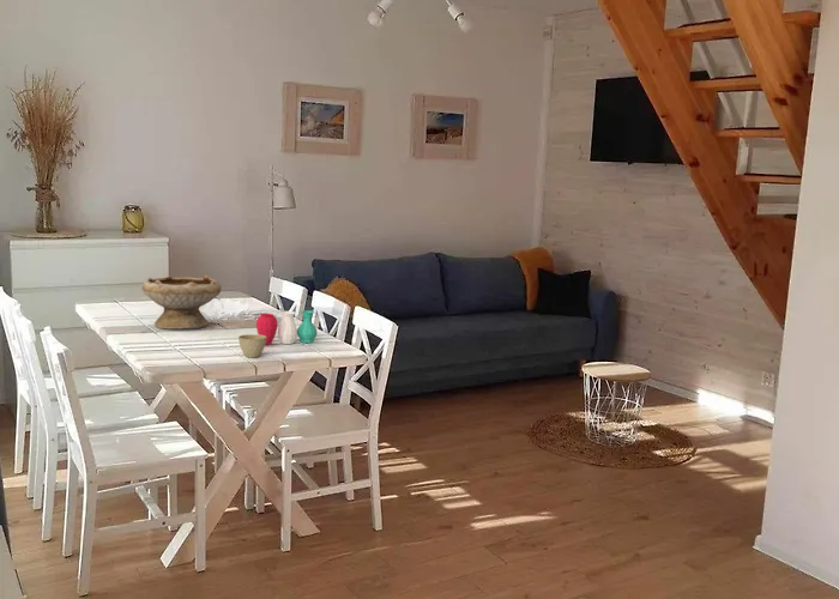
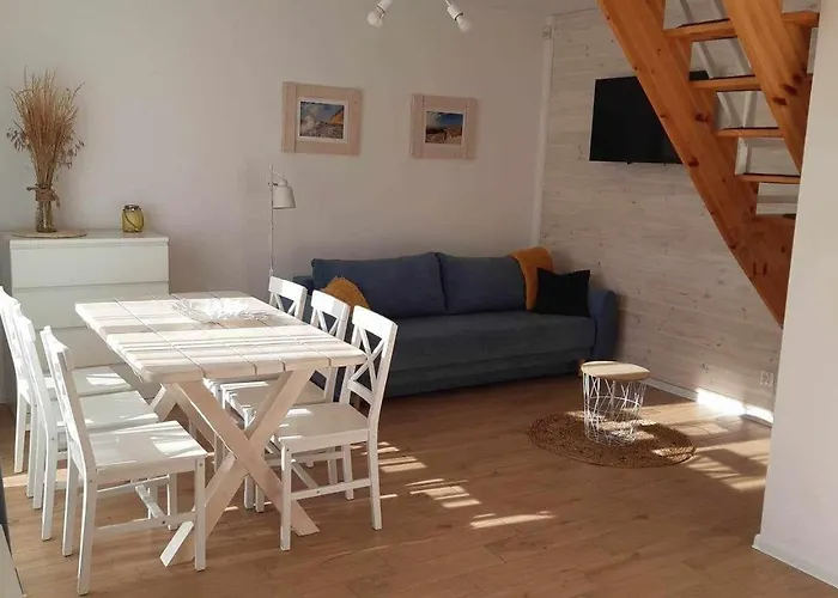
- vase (286, 327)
- bowl (181, 301)
- flower pot (252, 346)
